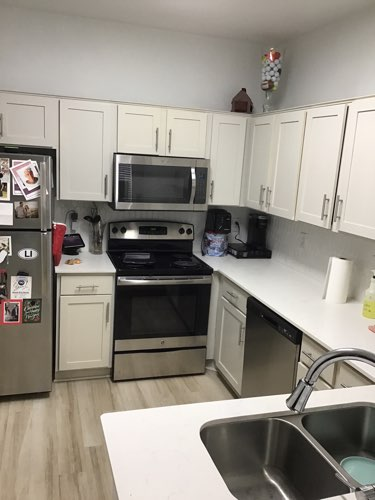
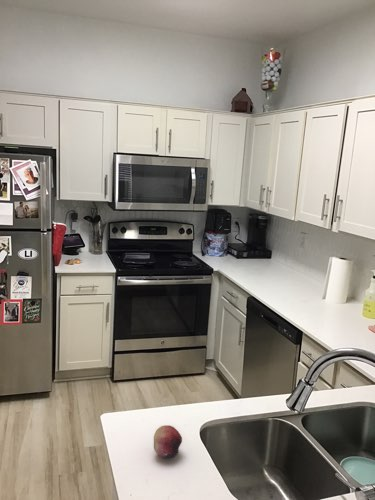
+ fruit (167, 441)
